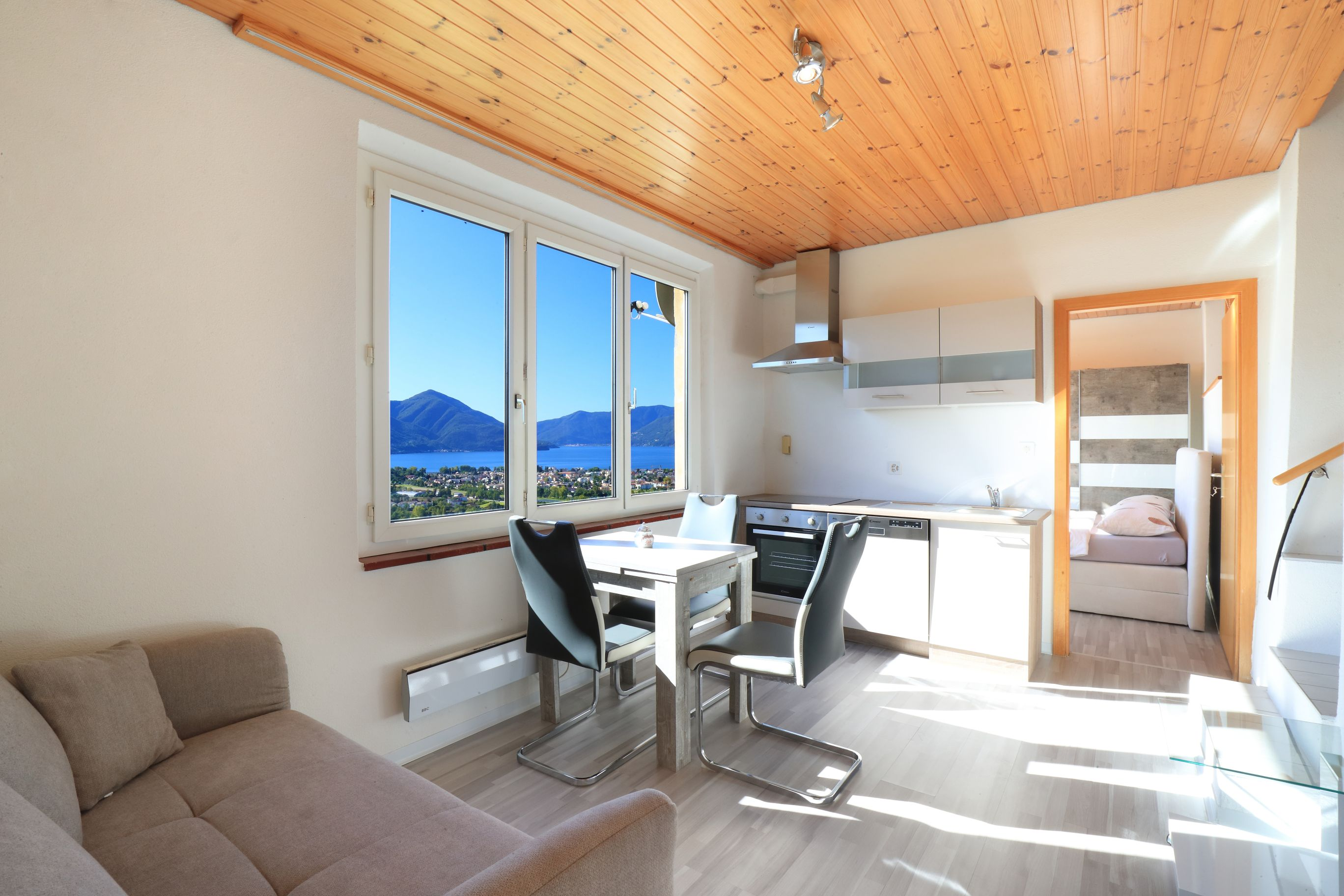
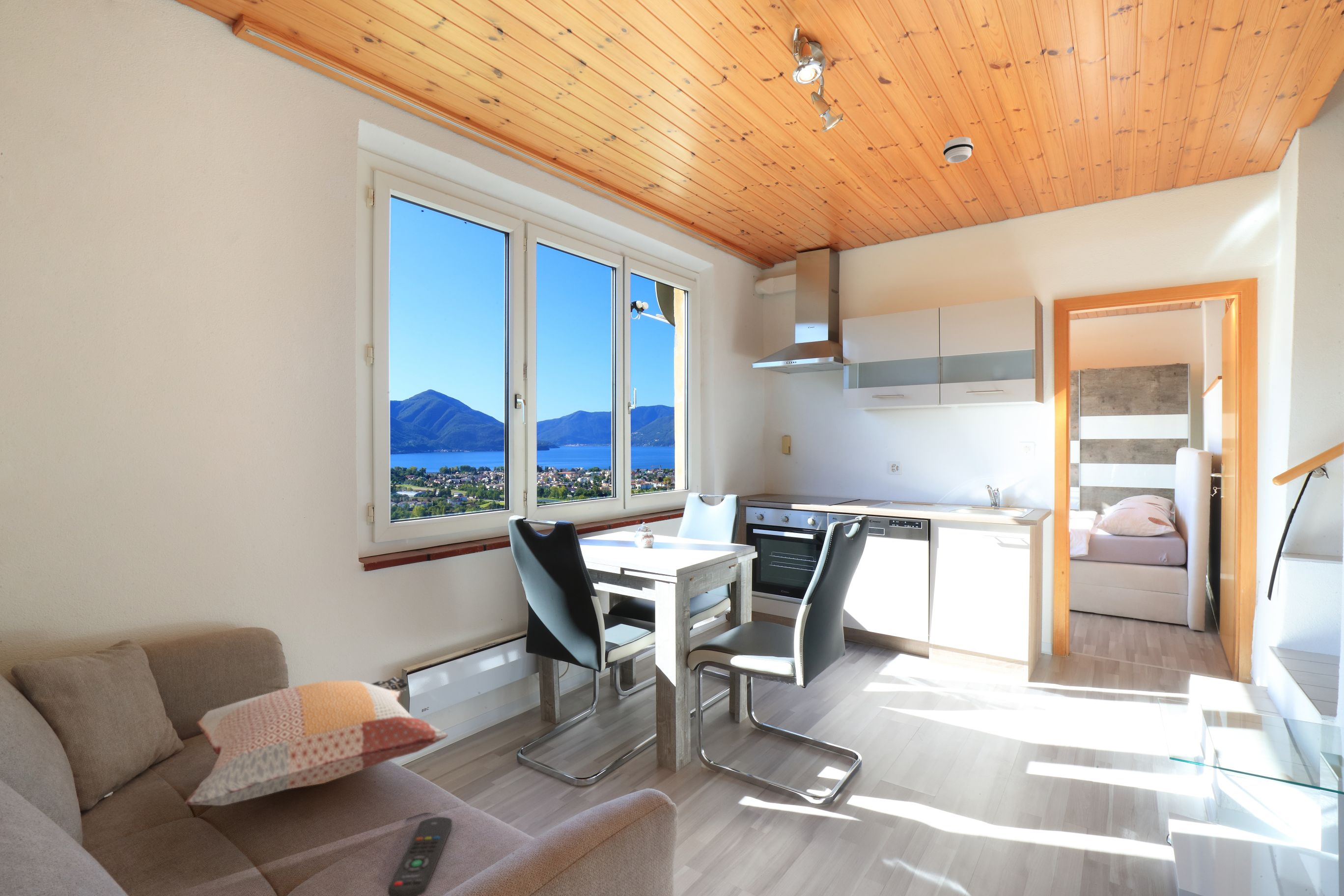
+ smoke detector (958, 150)
+ decorative pillow (318, 728)
+ remote control (422, 854)
